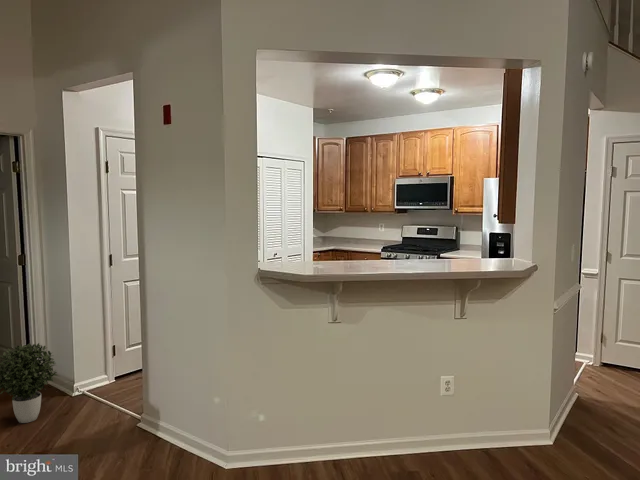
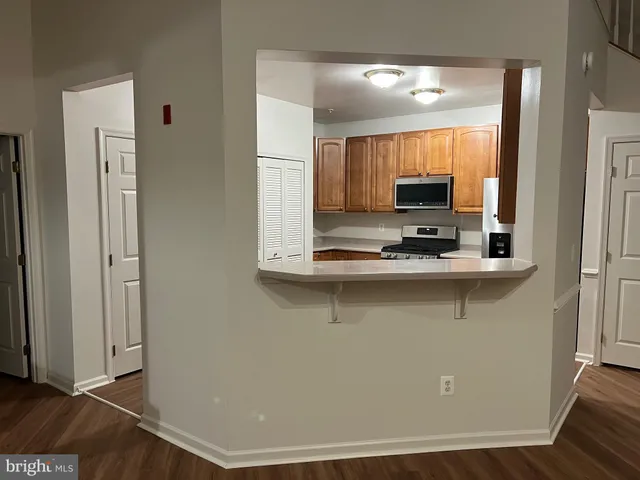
- potted plant (27, 382)
